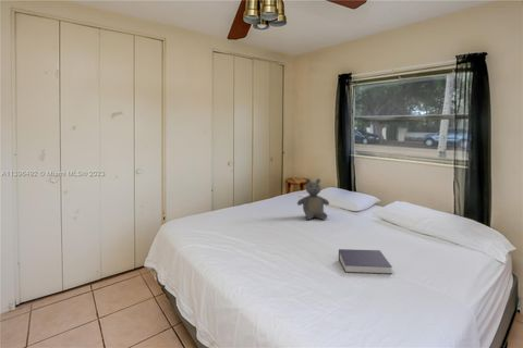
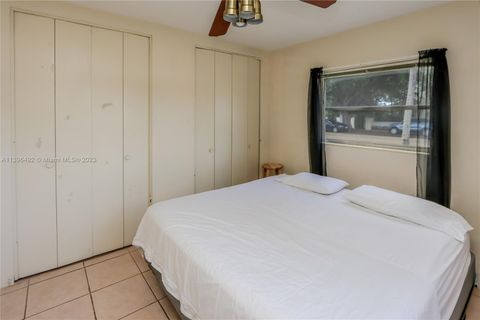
- book (363, 260)
- teddy bear (314, 198)
